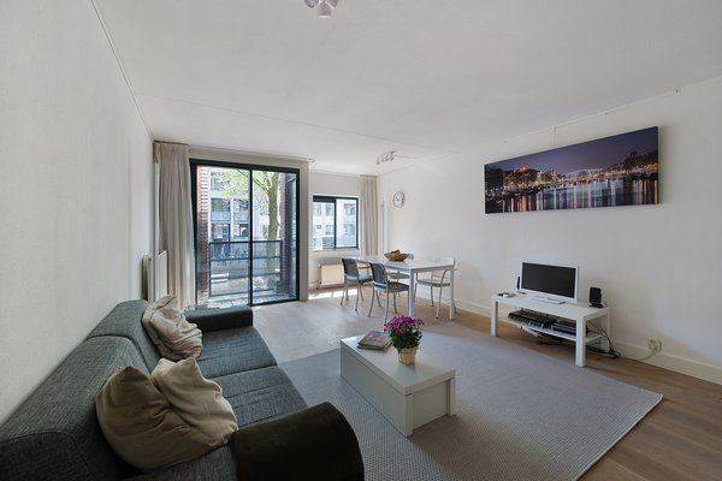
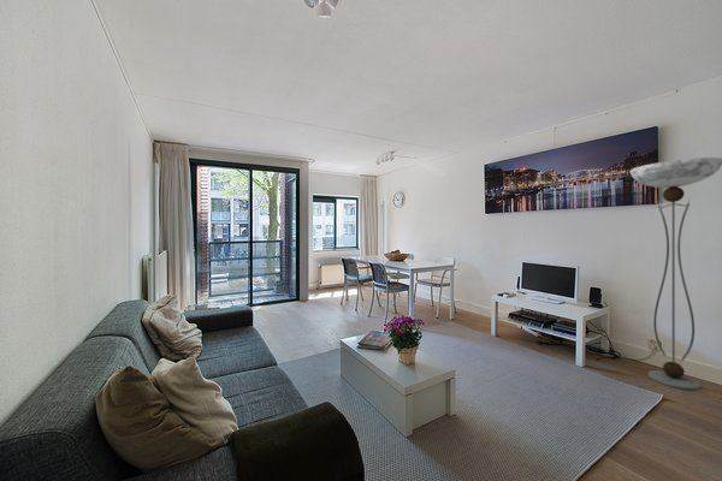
+ floor lamp (673, 273)
